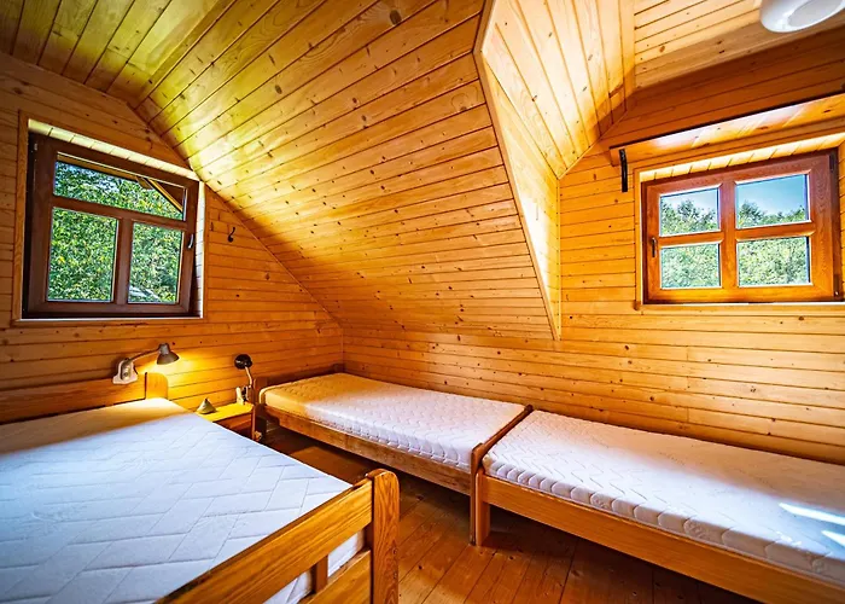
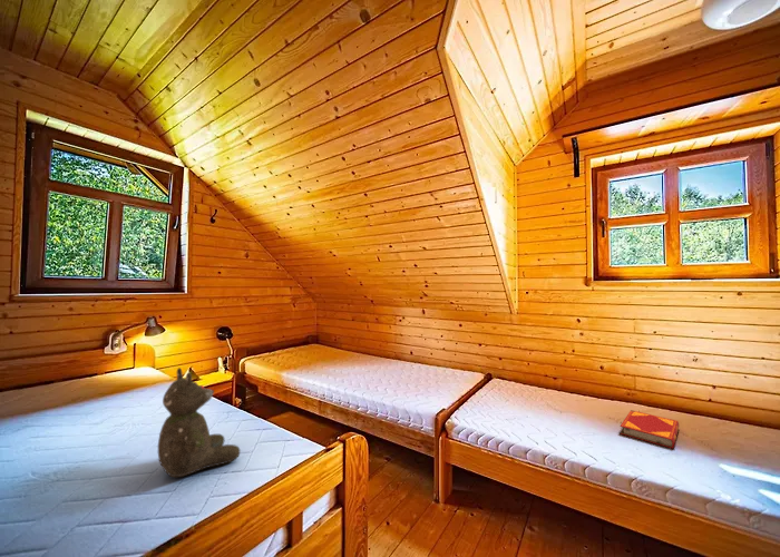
+ teddy bear (199, 416)
+ hardback book (650, 427)
